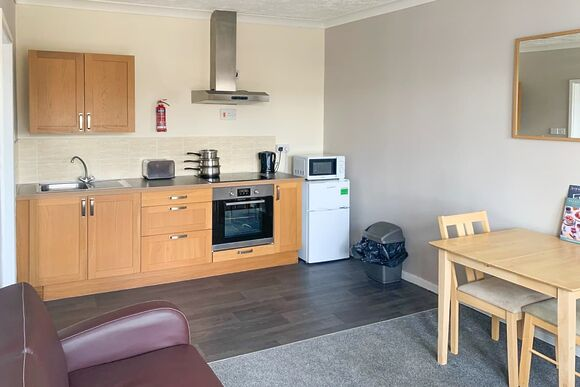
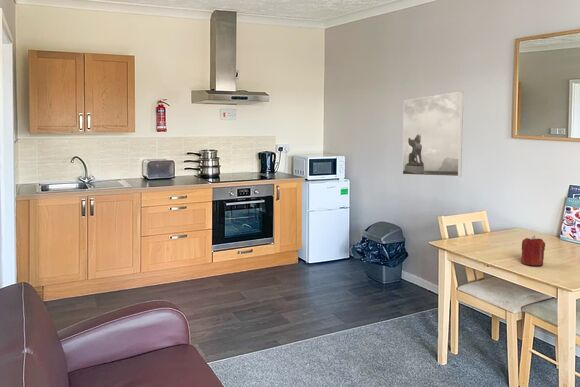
+ candle (533, 249)
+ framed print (430, 136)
